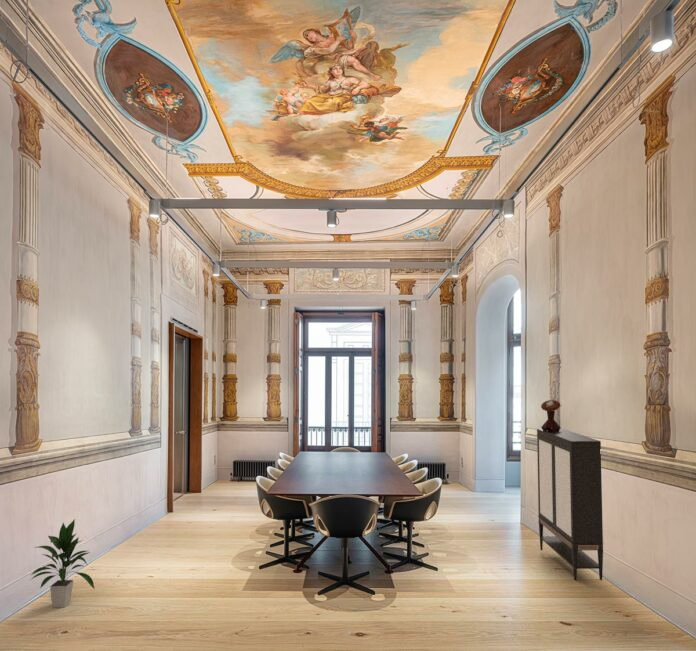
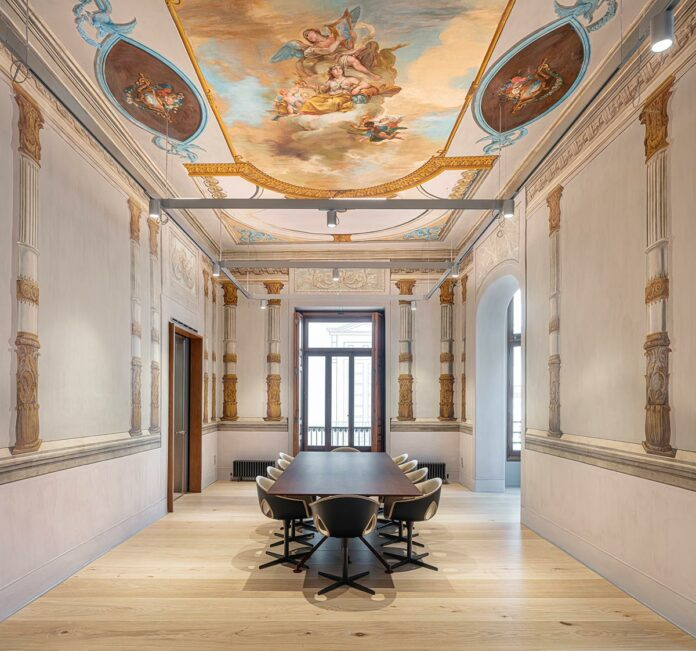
- mushroom (550, 415)
- storage cabinet (567, 499)
- indoor plant (64, 564)
